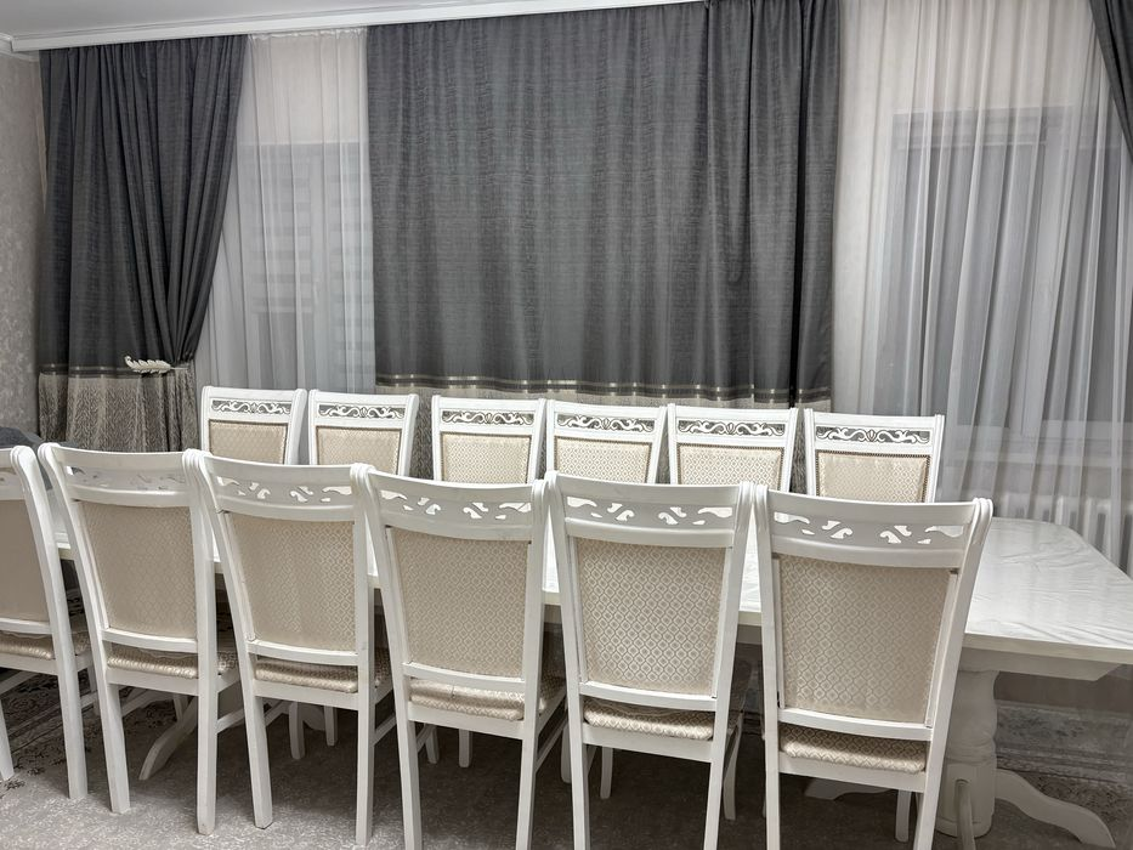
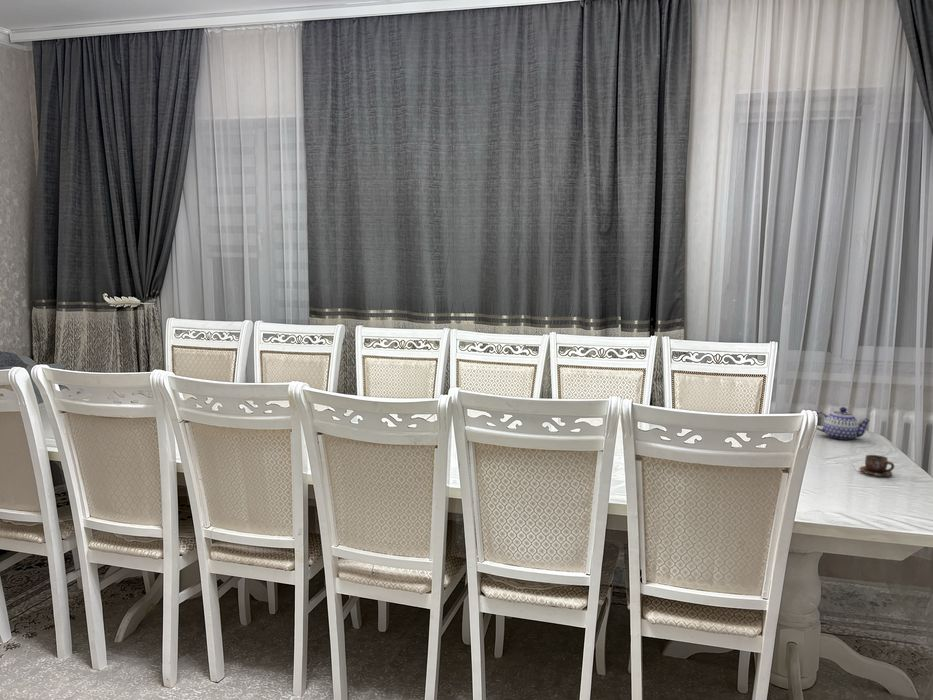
+ teapot (840, 422)
+ cup (877, 465)
